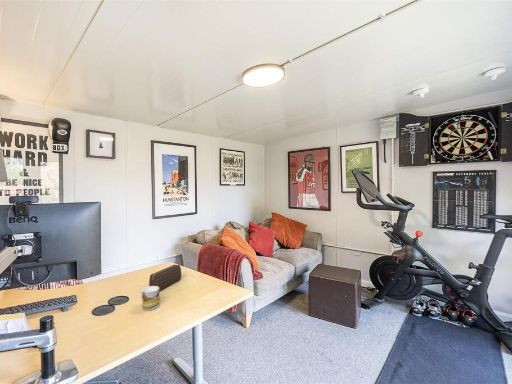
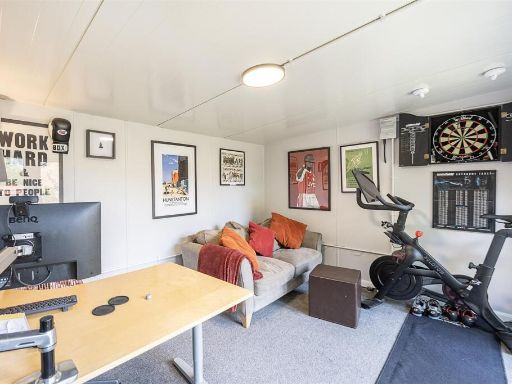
- mug (149, 296)
- speaker (166, 276)
